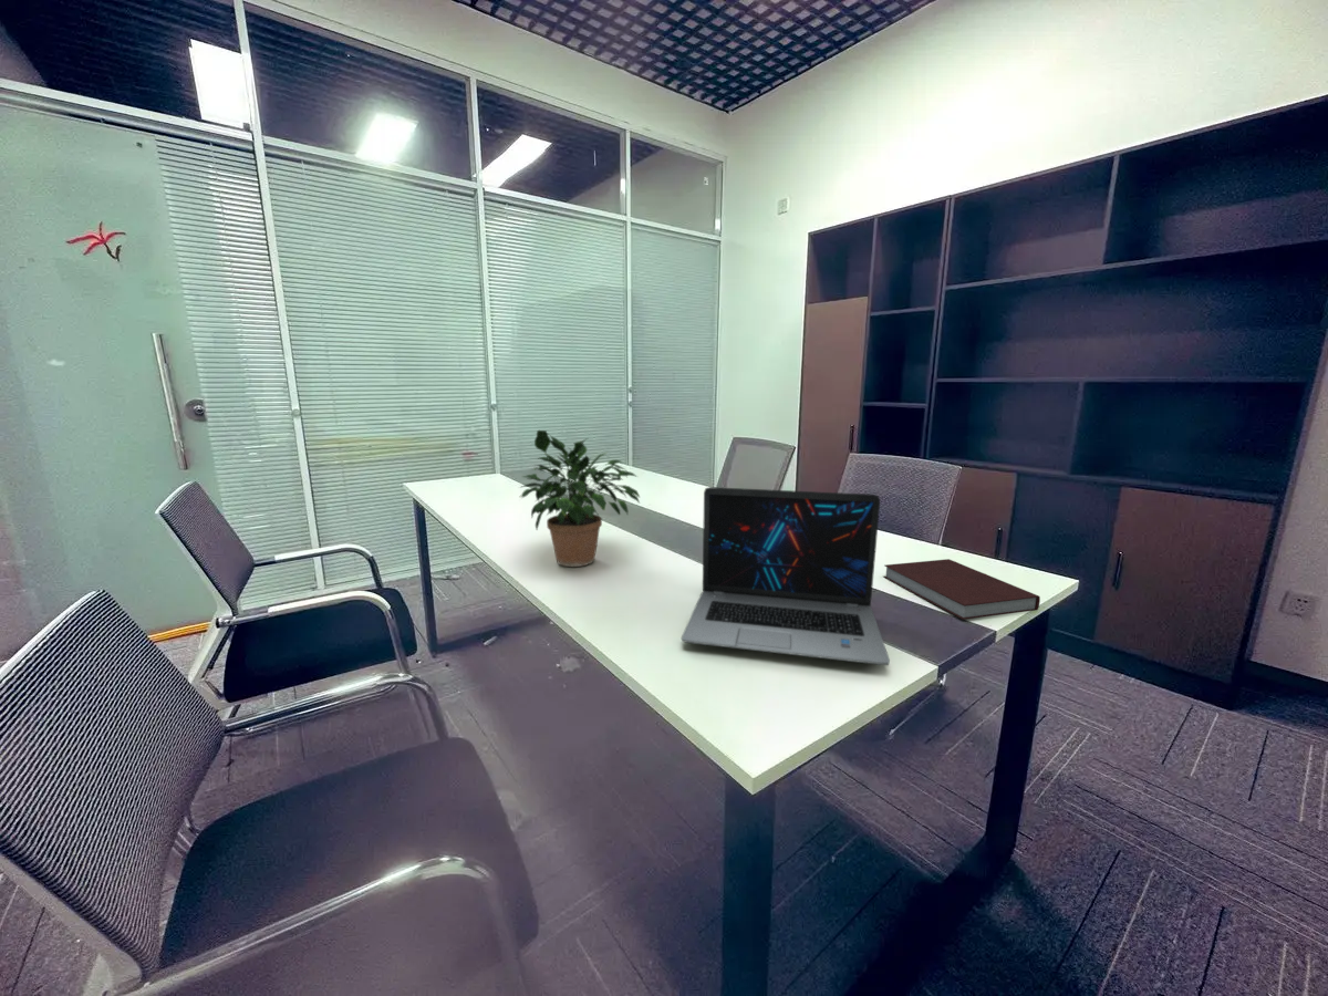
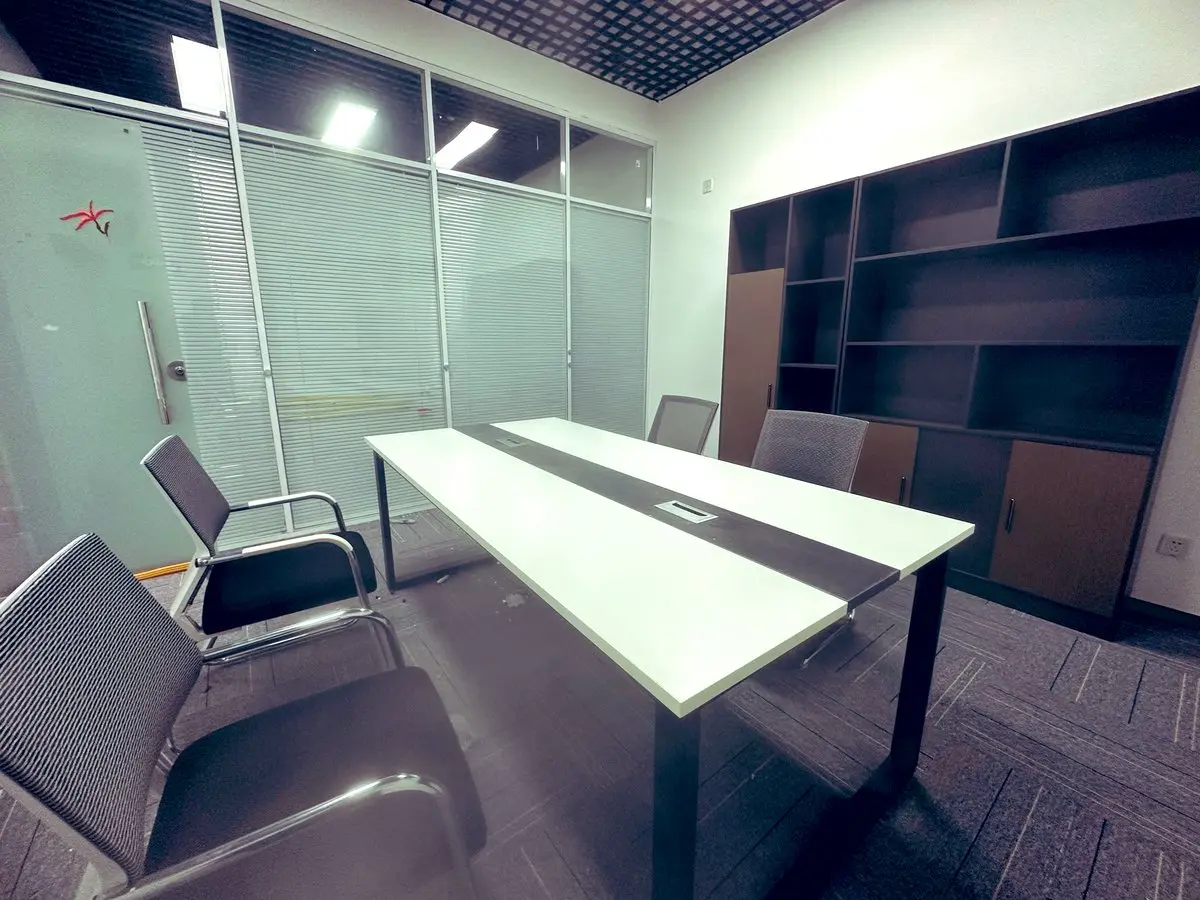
- potted plant (583, 495)
- laptop (785, 568)
- notebook (955, 585)
